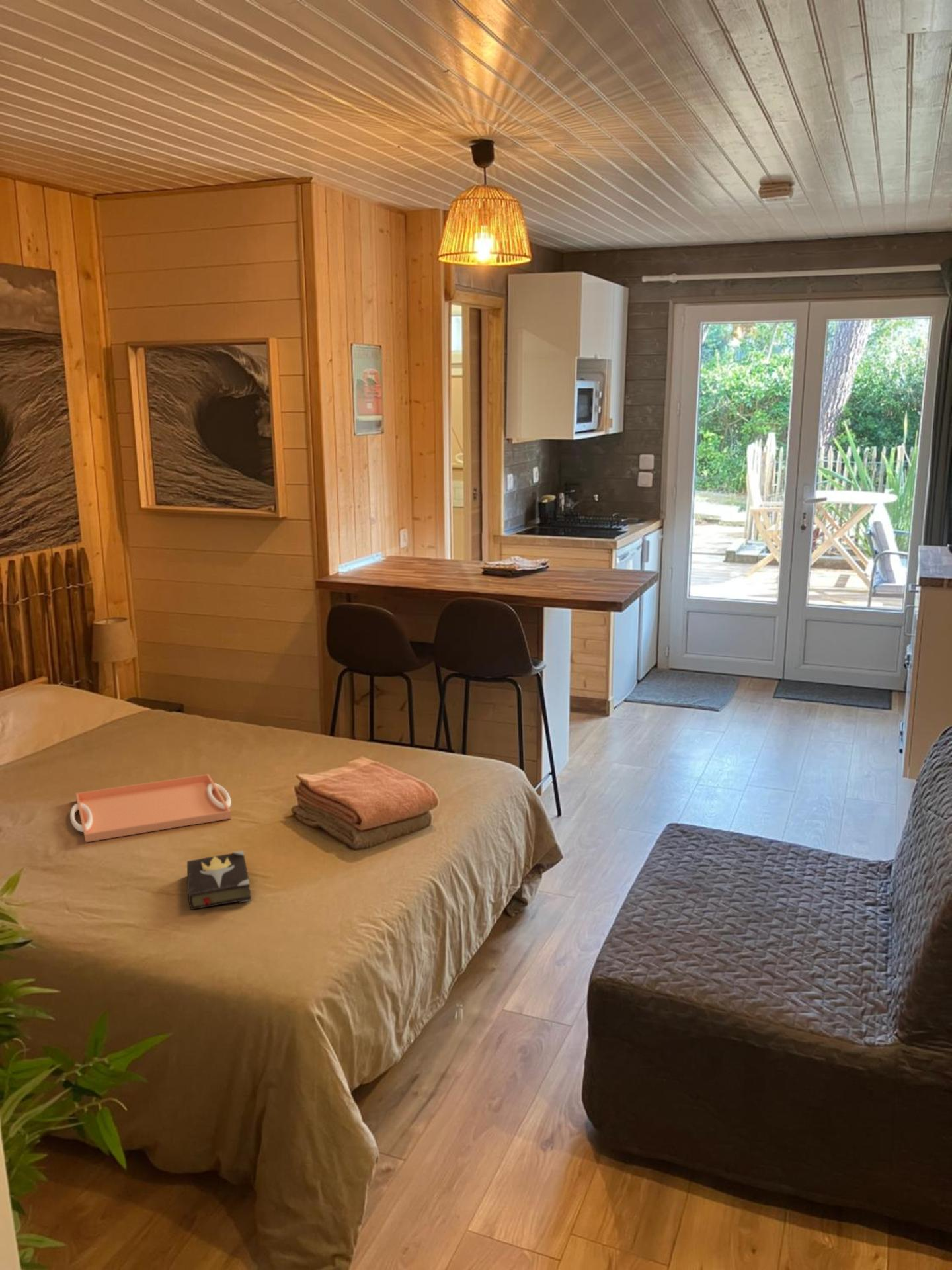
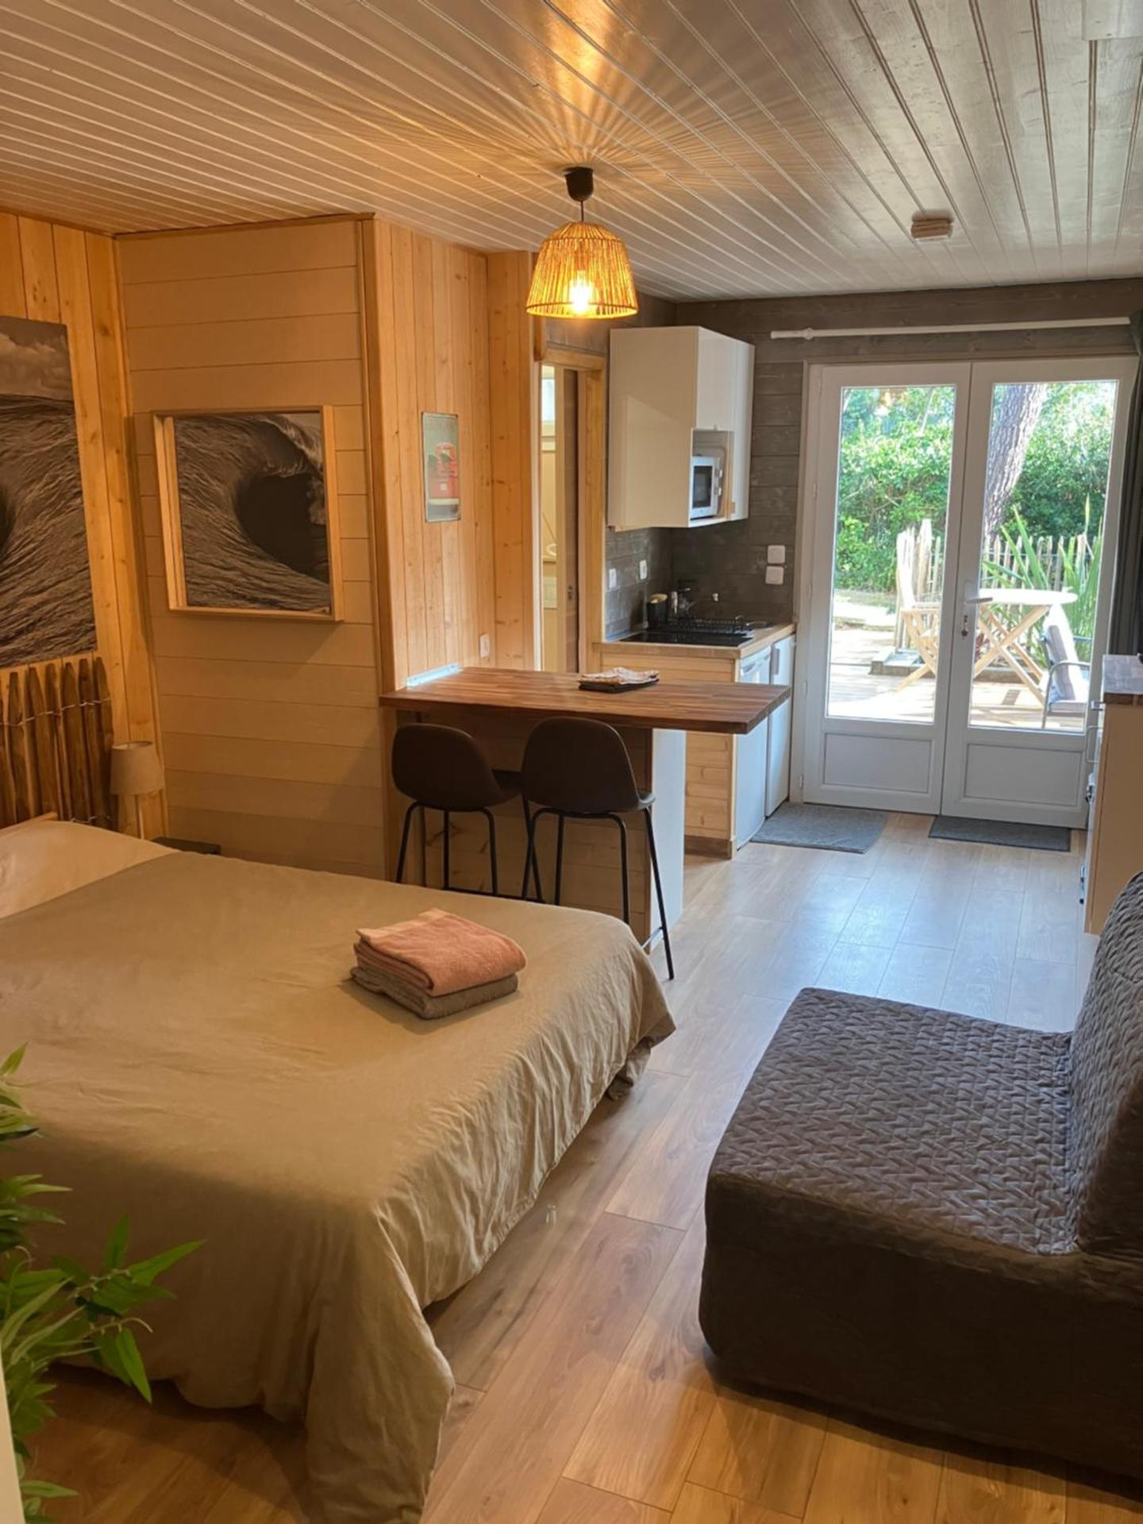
- hardback book (218, 878)
- serving tray (151, 805)
